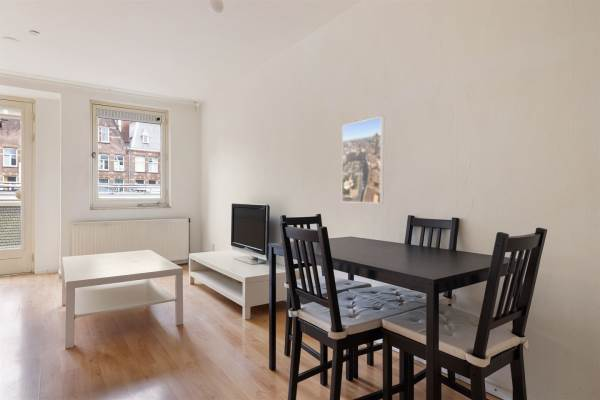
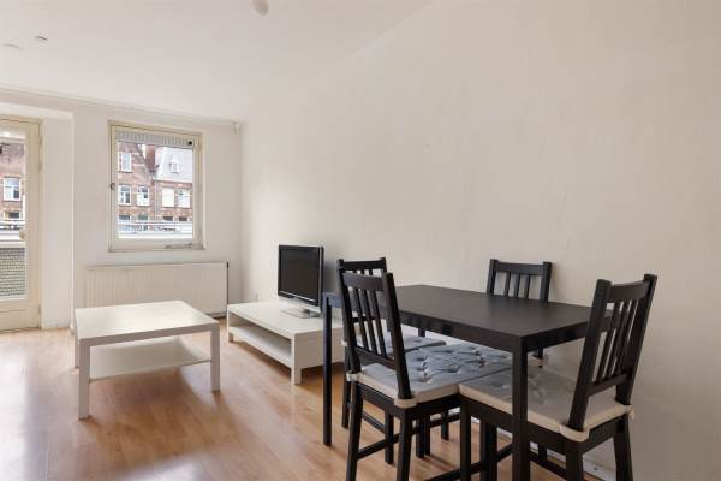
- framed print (361, 162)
